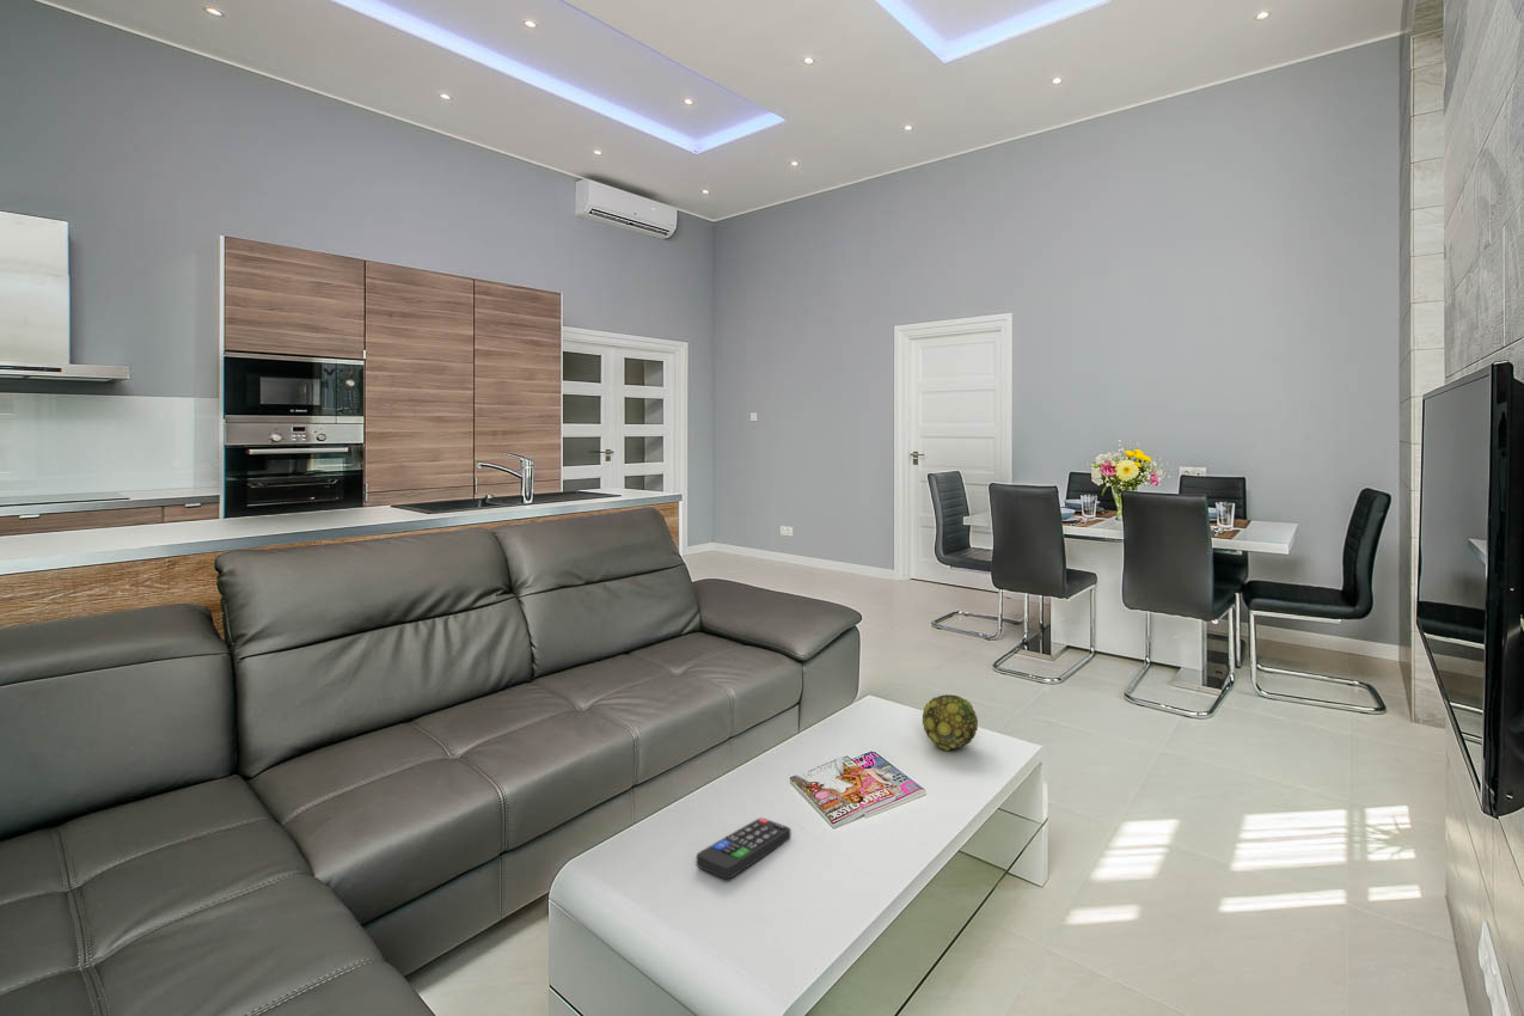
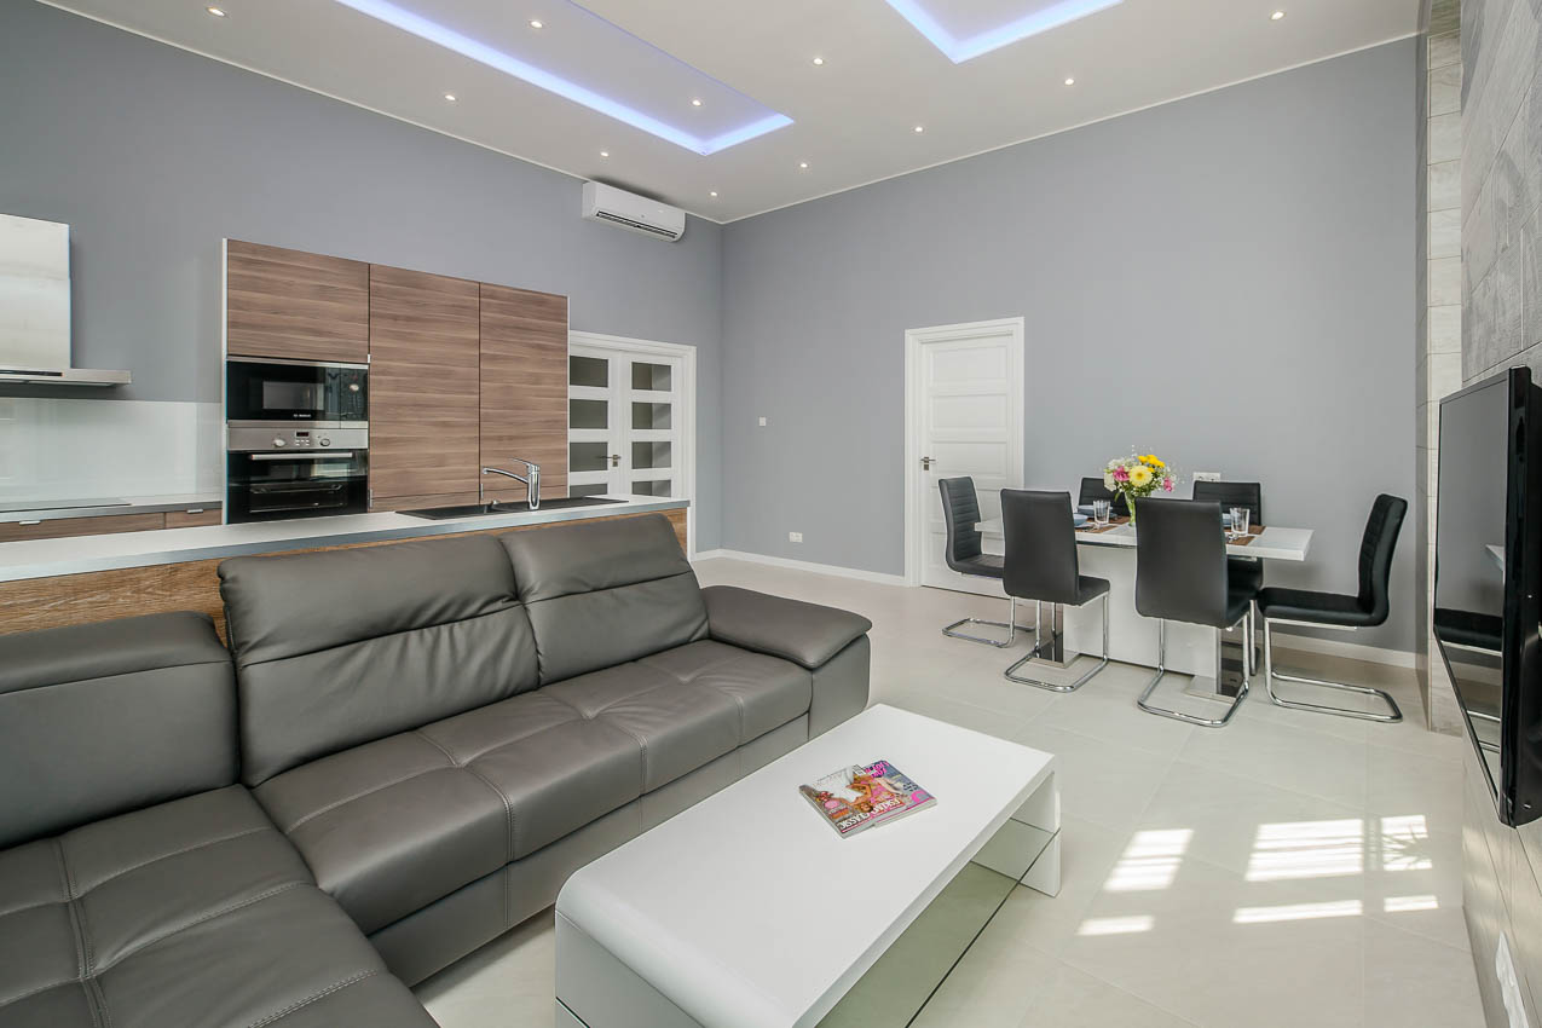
- remote control (745, 845)
- decorative ball (949, 721)
